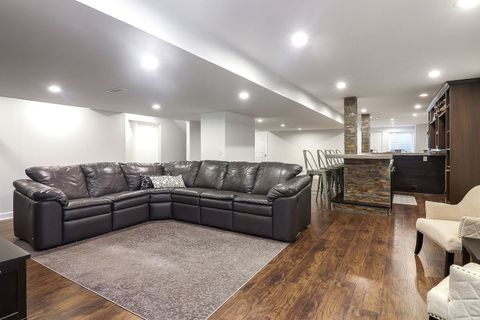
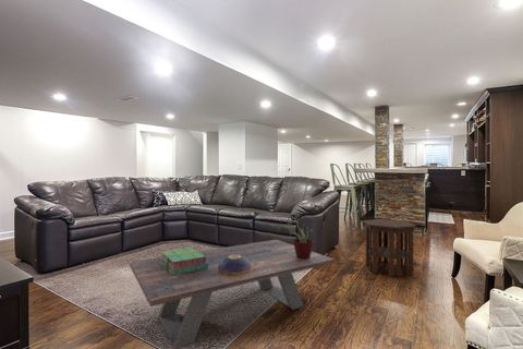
+ decorative bowl (234, 262)
+ potted plant (296, 234)
+ coffee table (233, 286)
+ stack of books (183, 258)
+ side table (389, 245)
